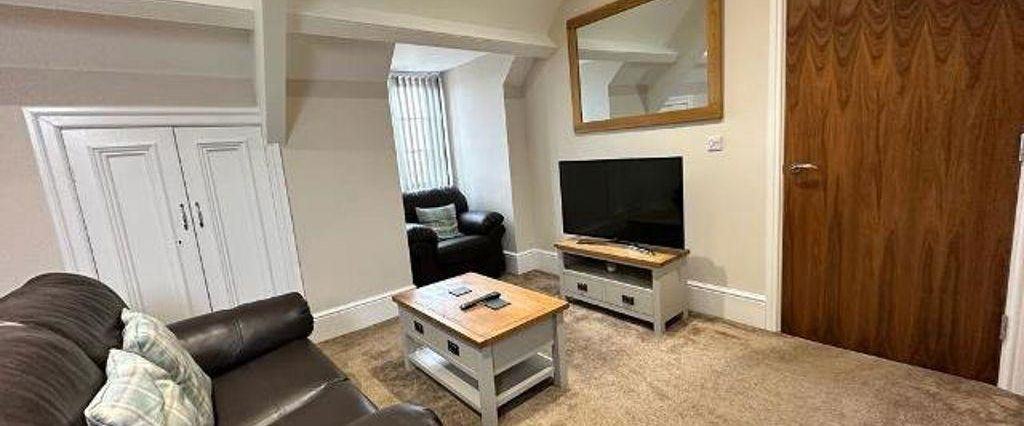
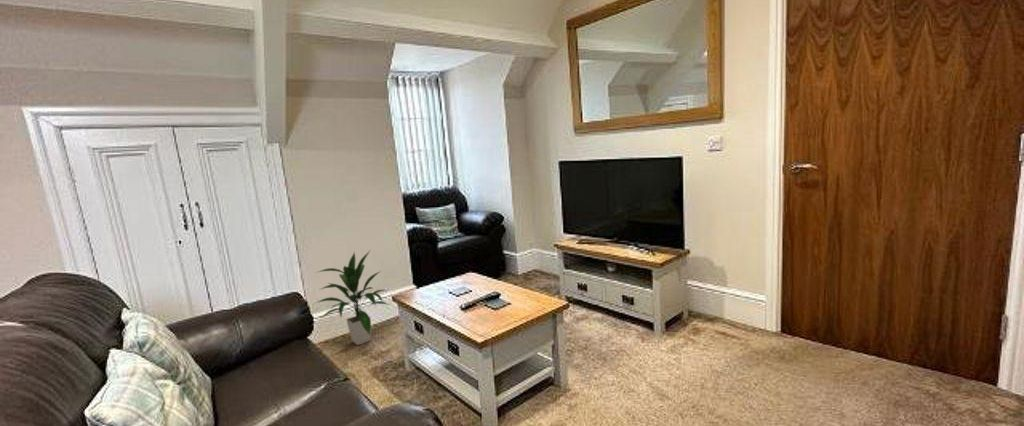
+ indoor plant (354, 299)
